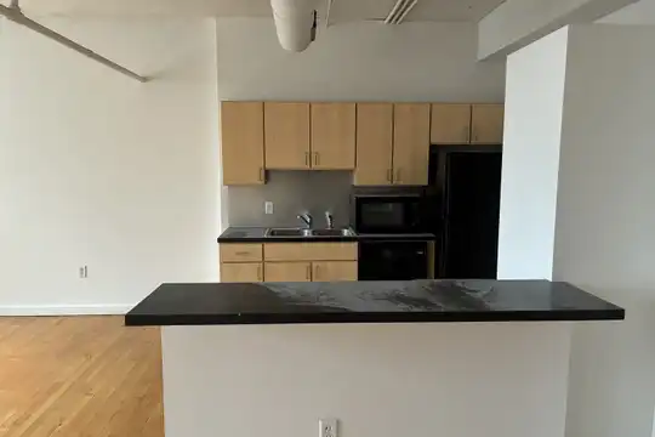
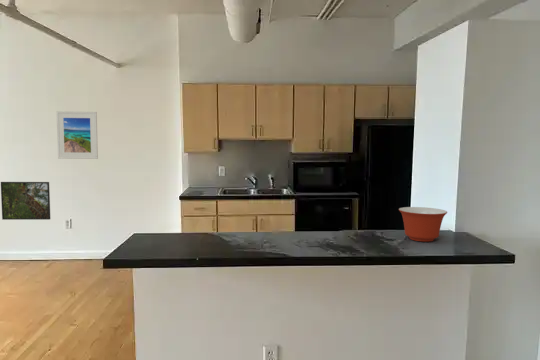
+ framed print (25, 200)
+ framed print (77, 135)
+ mixing bowl (422, 224)
